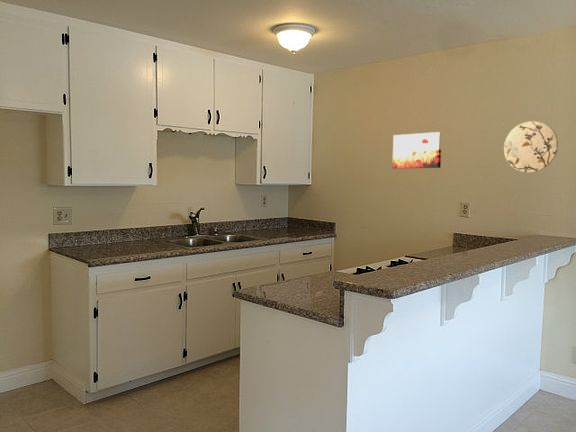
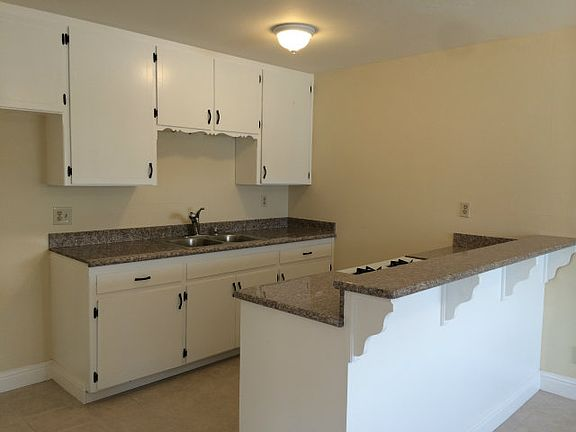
- wall art (416, 151)
- decorative plate (530, 146)
